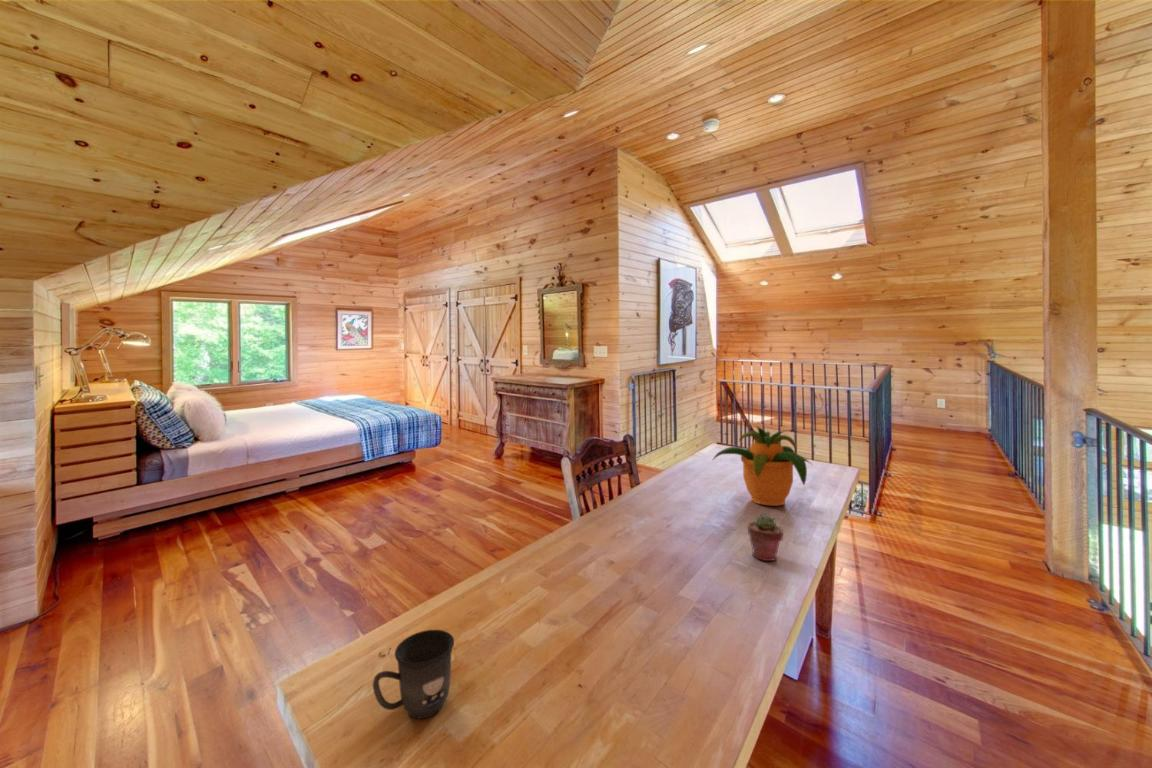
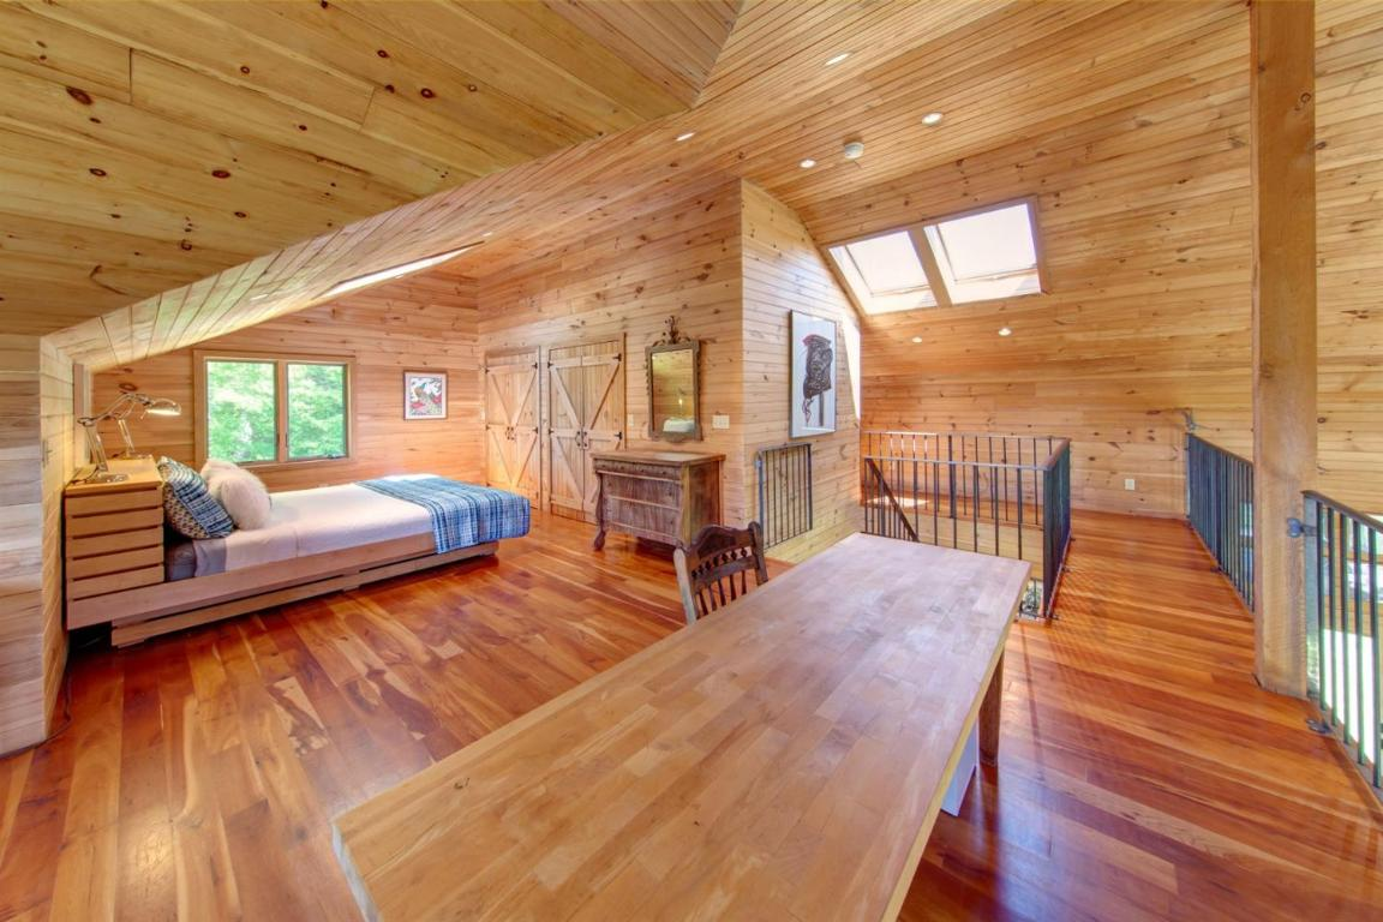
- potted plant (761, 462)
- mug (415, 679)
- potted succulent (765, 535)
